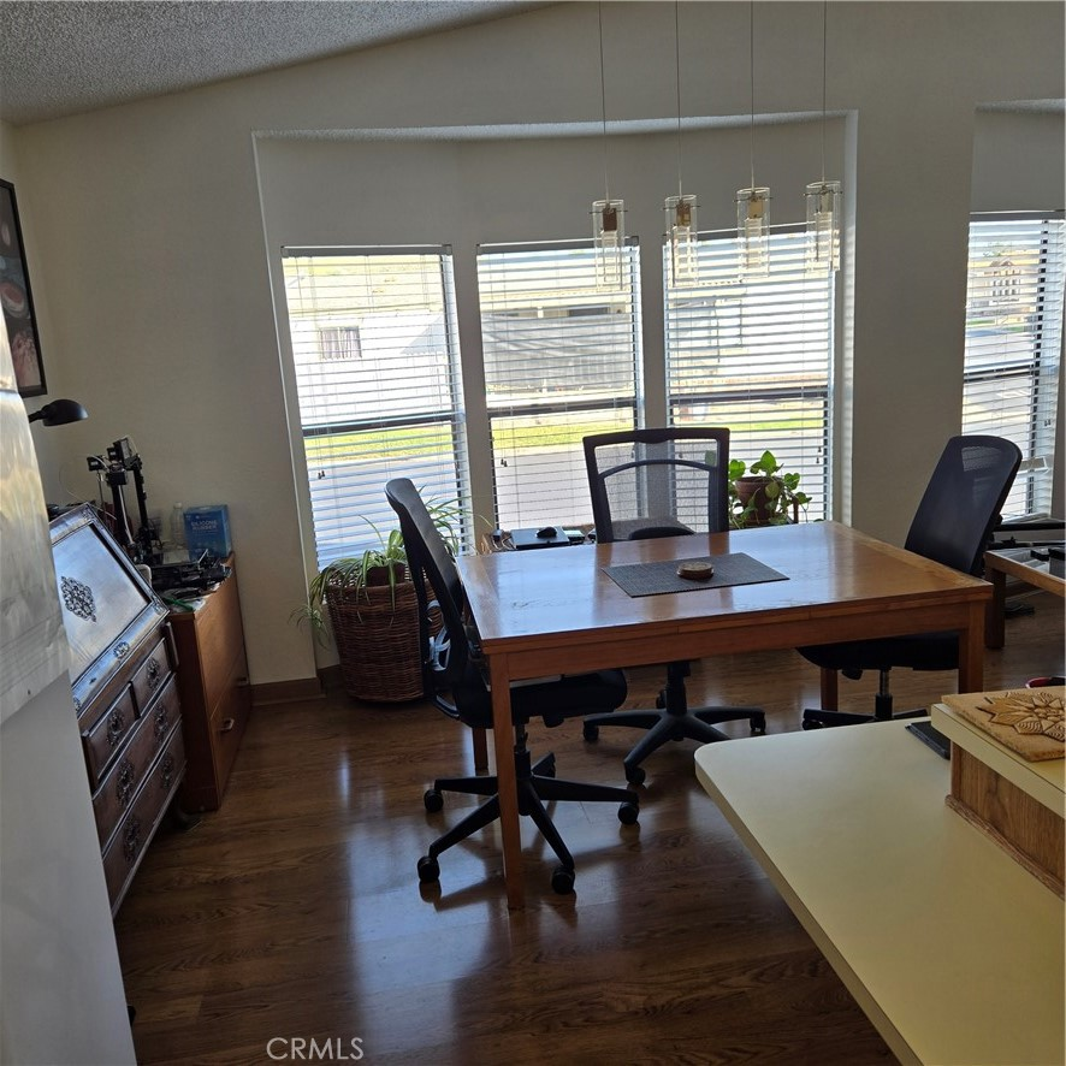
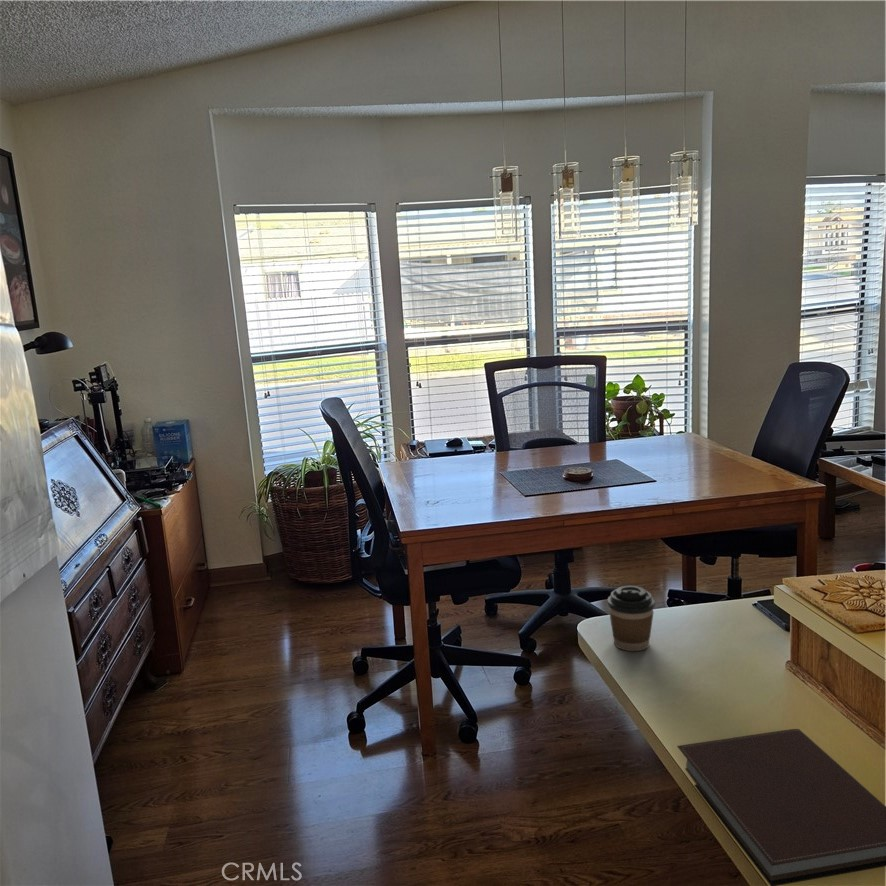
+ notebook (787, 796)
+ coffee cup (631, 615)
